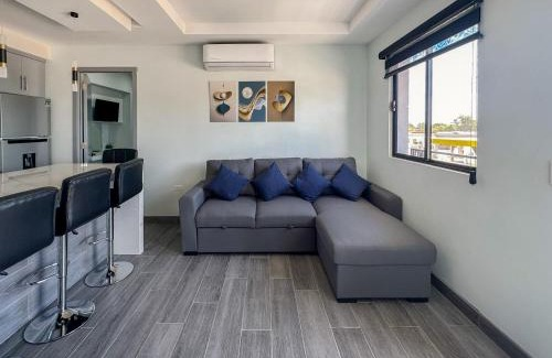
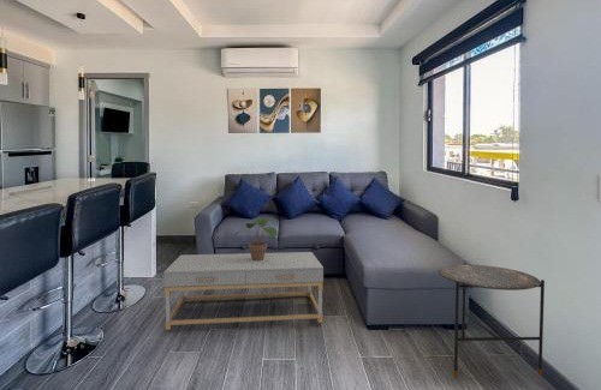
+ potted plant (257, 238)
+ side table (480, 323)
+ coffee table (246, 287)
